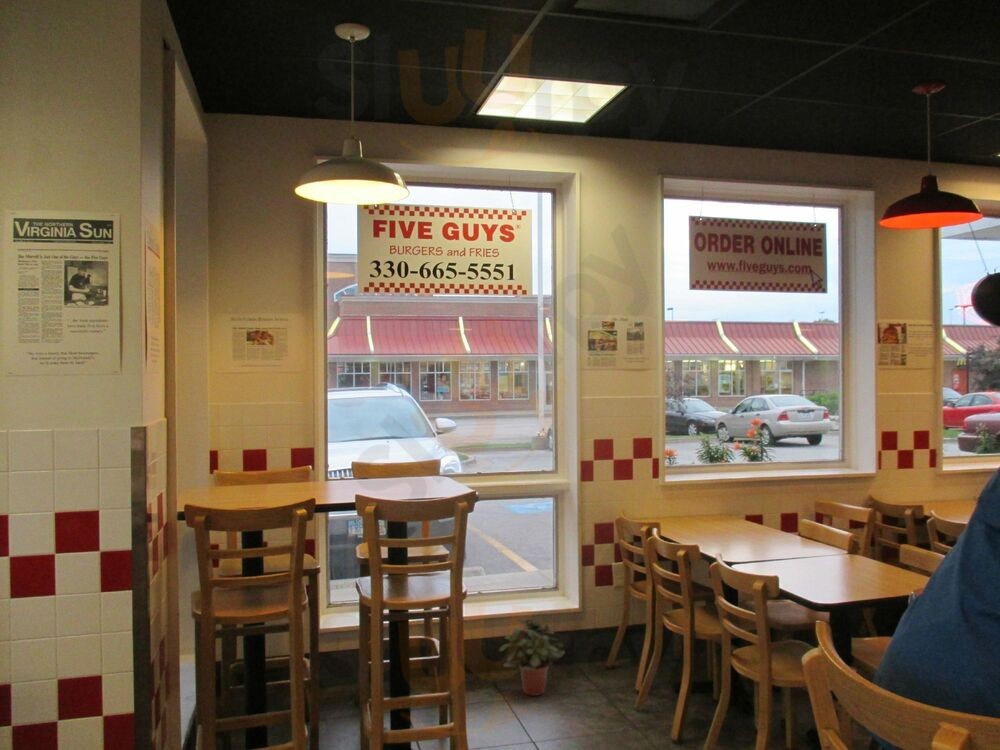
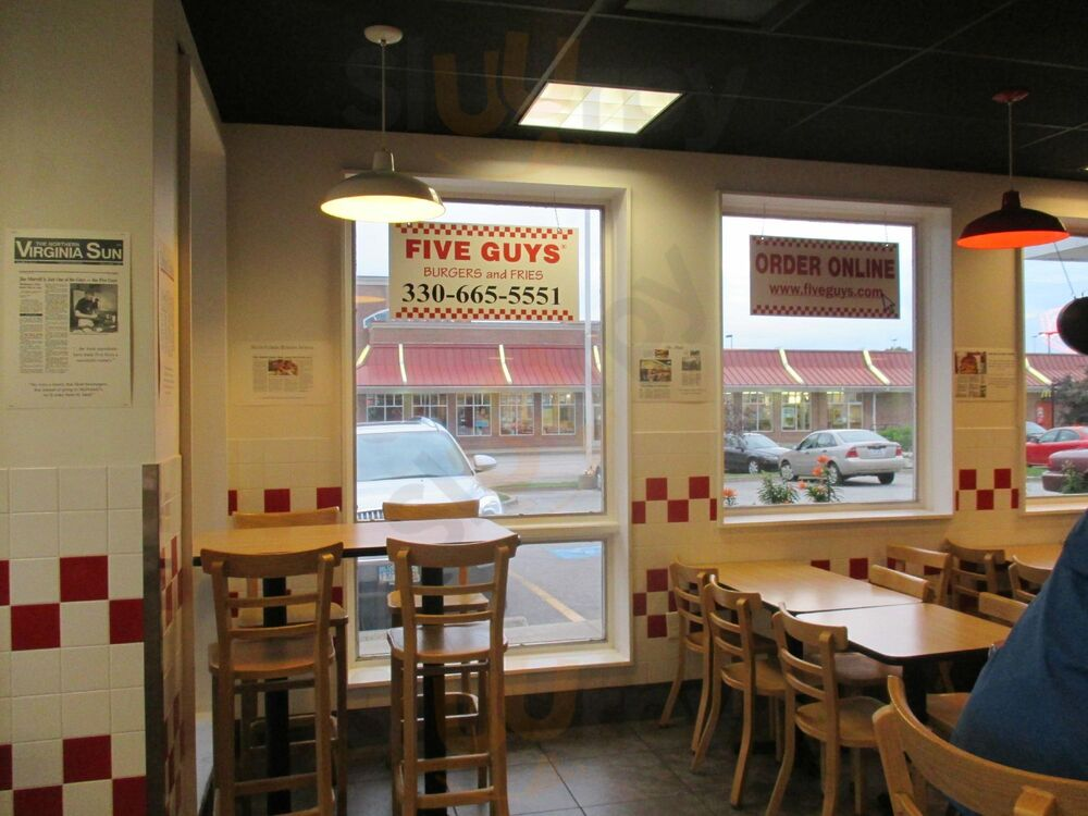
- potted plant (533, 656)
